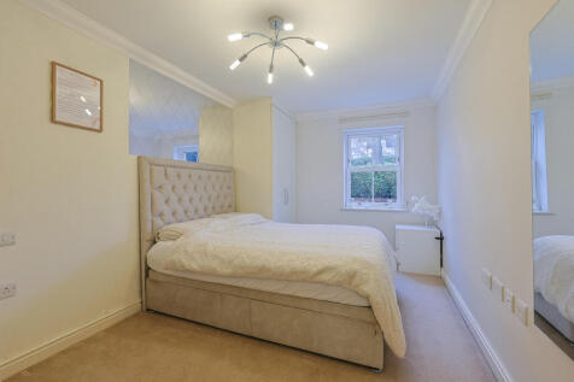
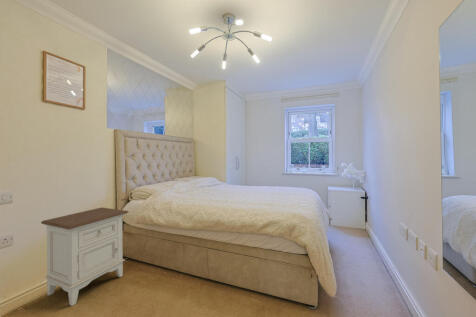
+ nightstand (88, 250)
